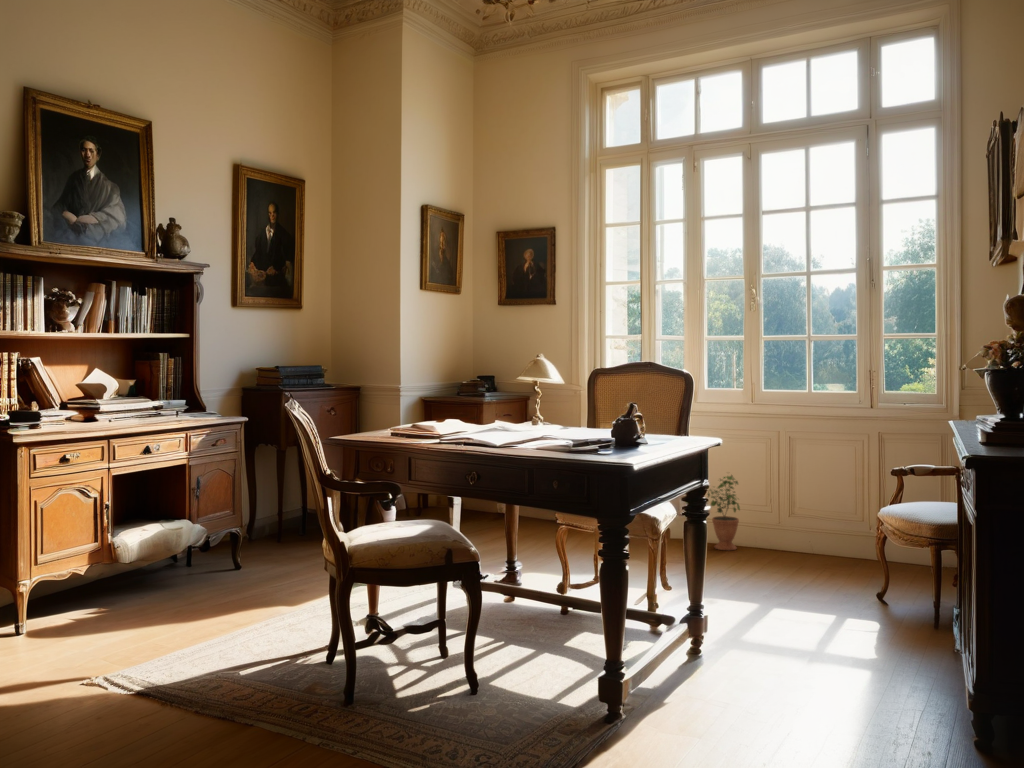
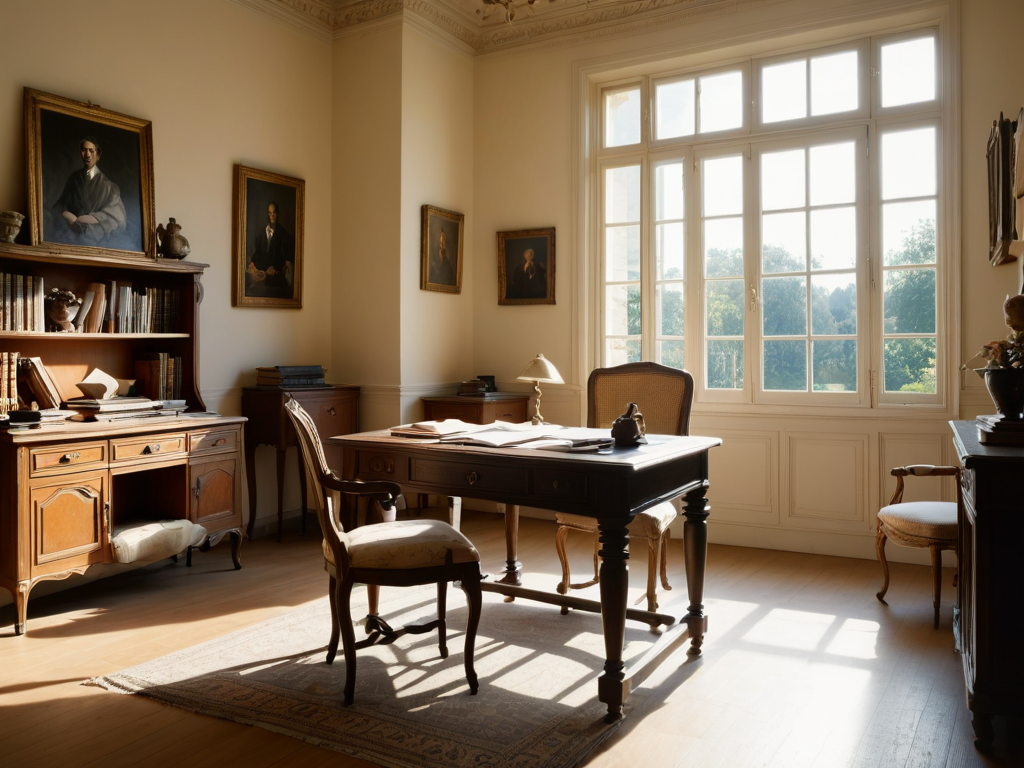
- potted plant (722, 510)
